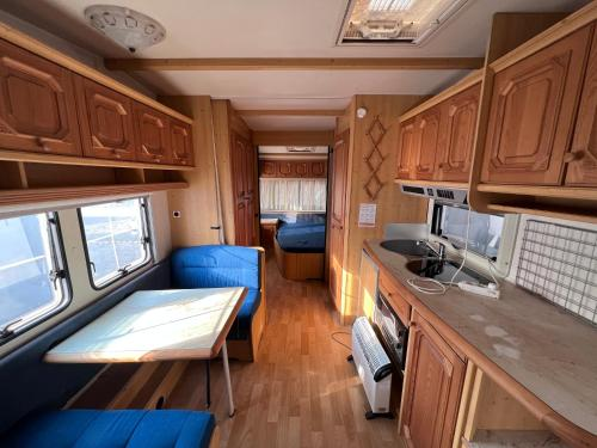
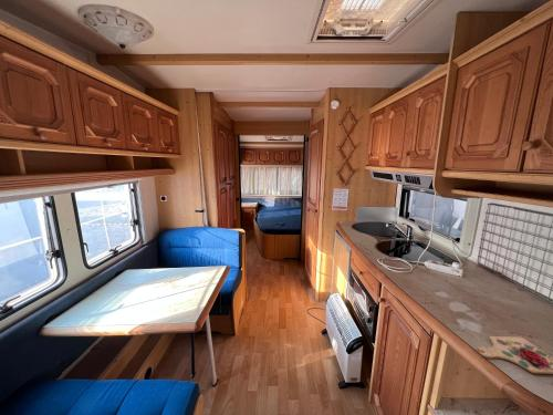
+ cutting board (512, 350)
